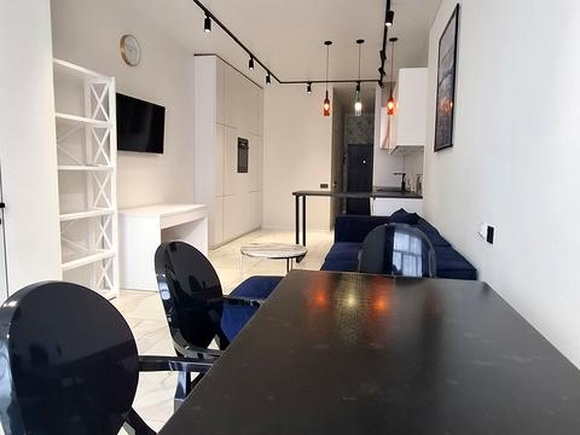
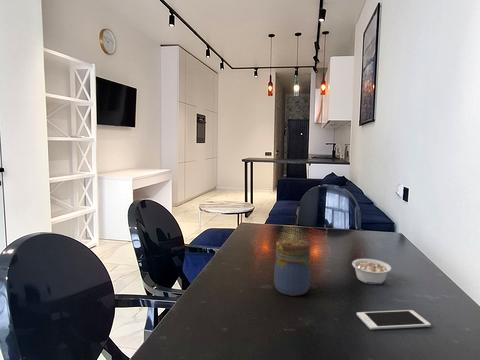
+ legume (371, 271)
+ jar (291, 265)
+ cell phone (392, 319)
